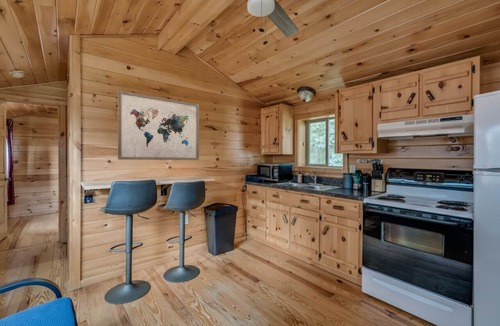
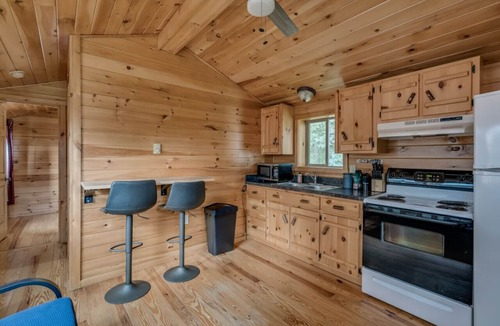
- wall art (162, 129)
